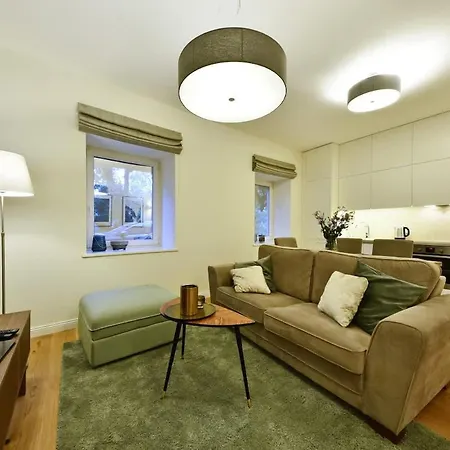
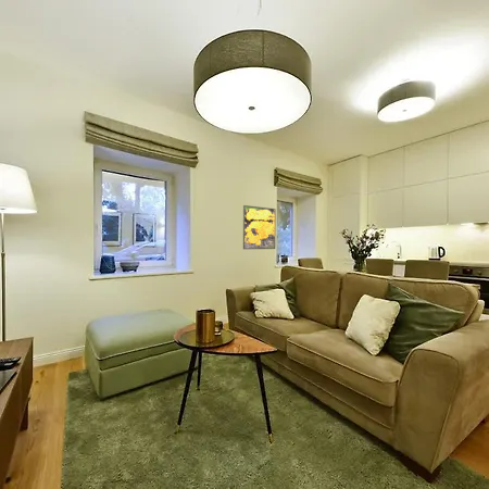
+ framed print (260, 227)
